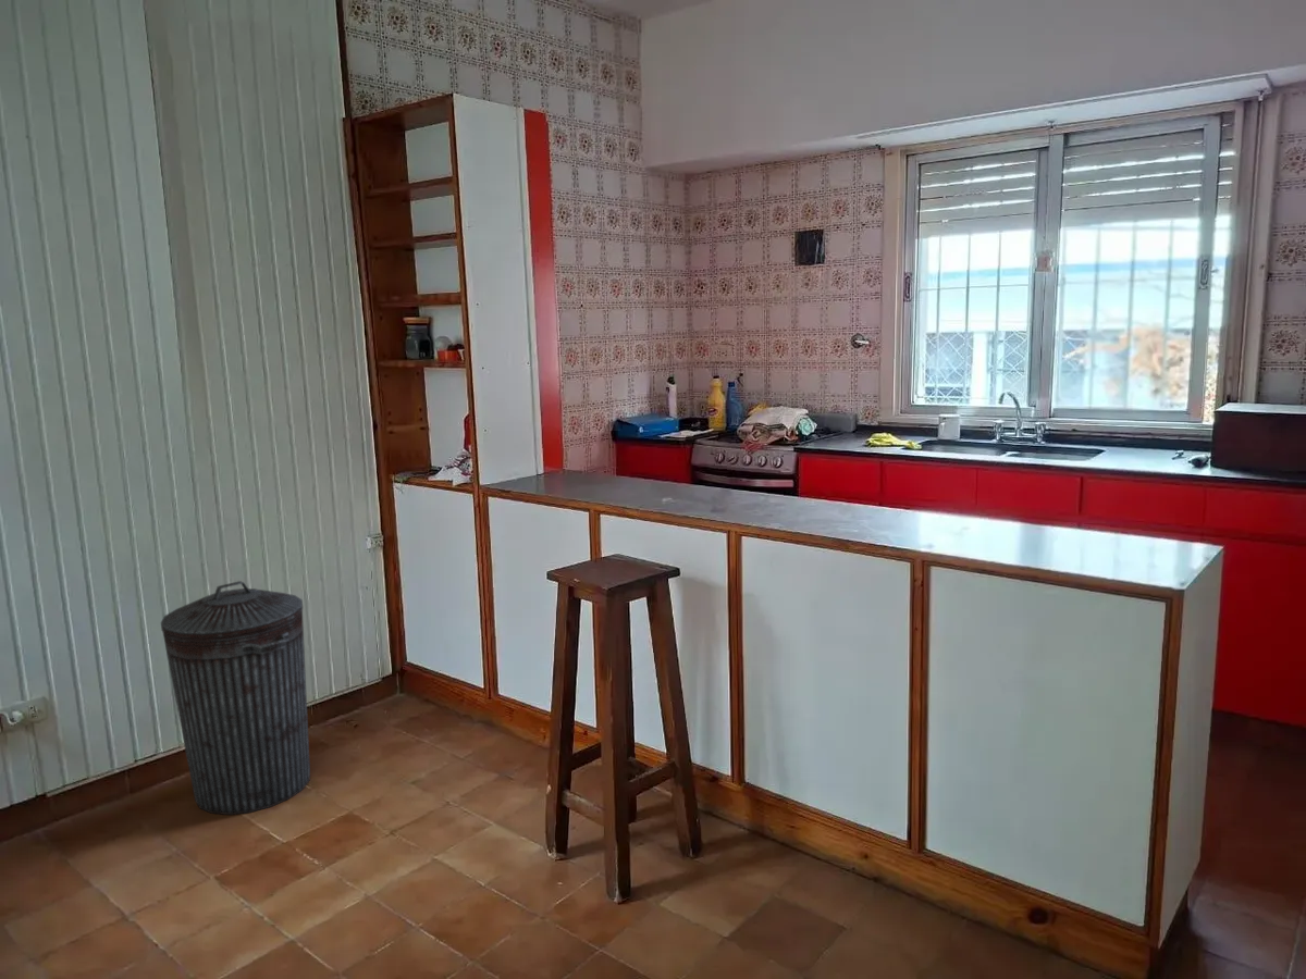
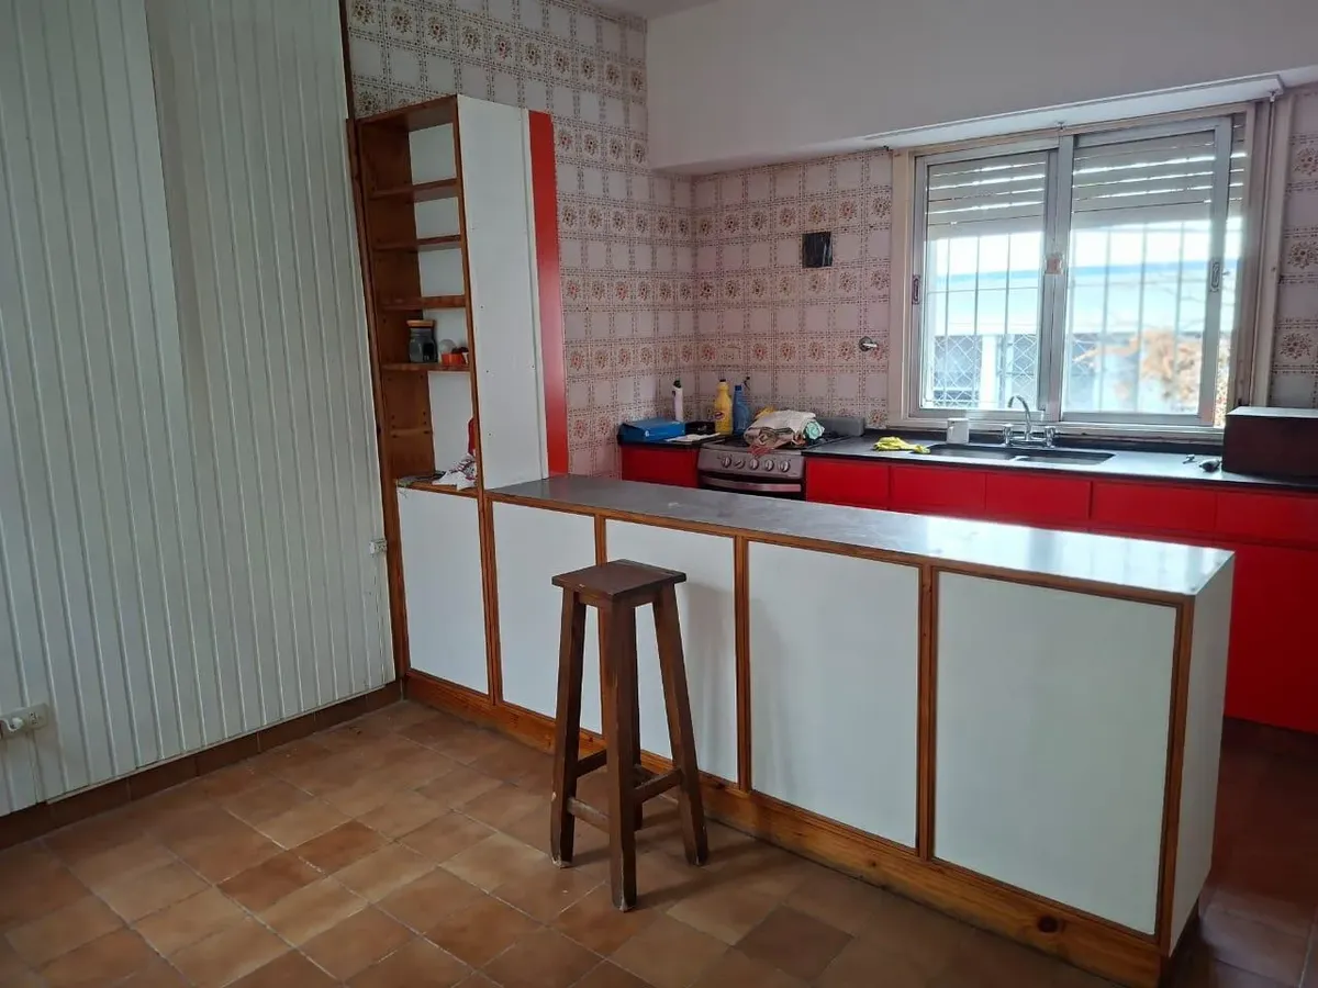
- trash can (243, 687)
